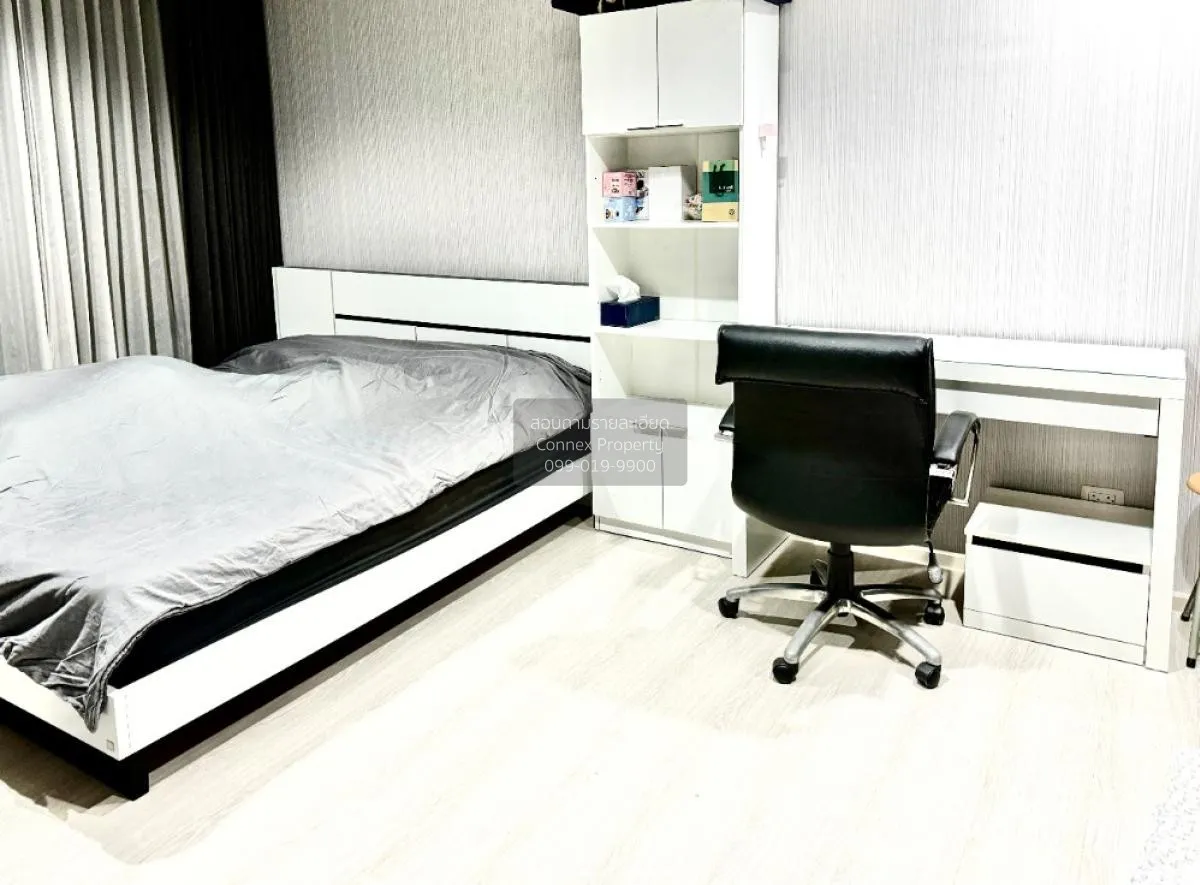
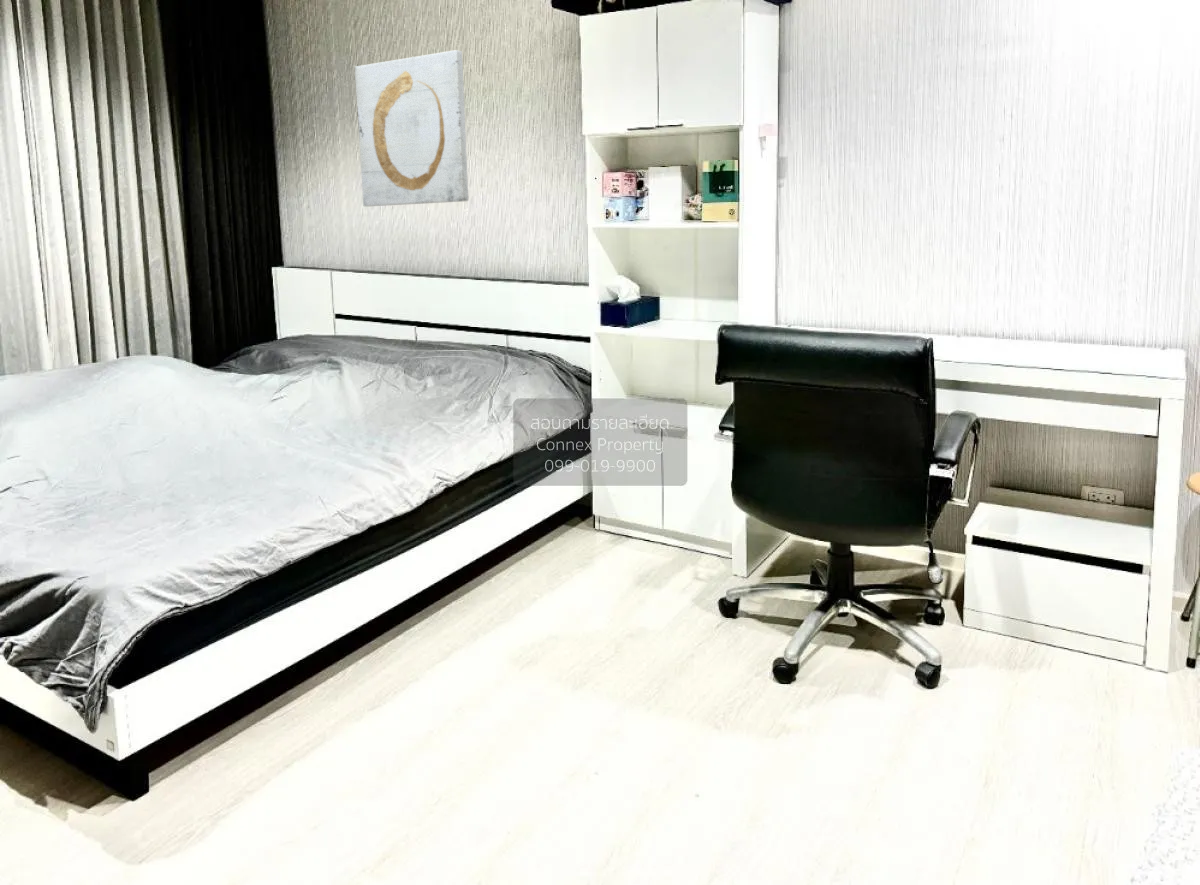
+ wall art (410, 132)
